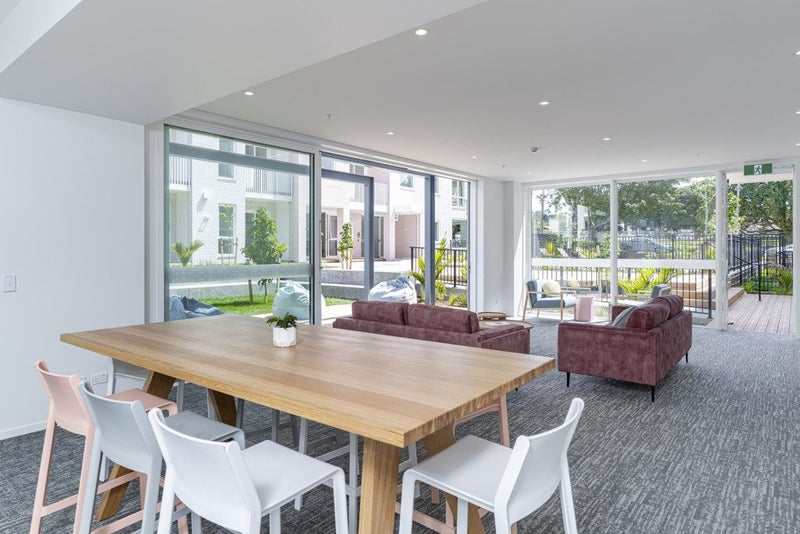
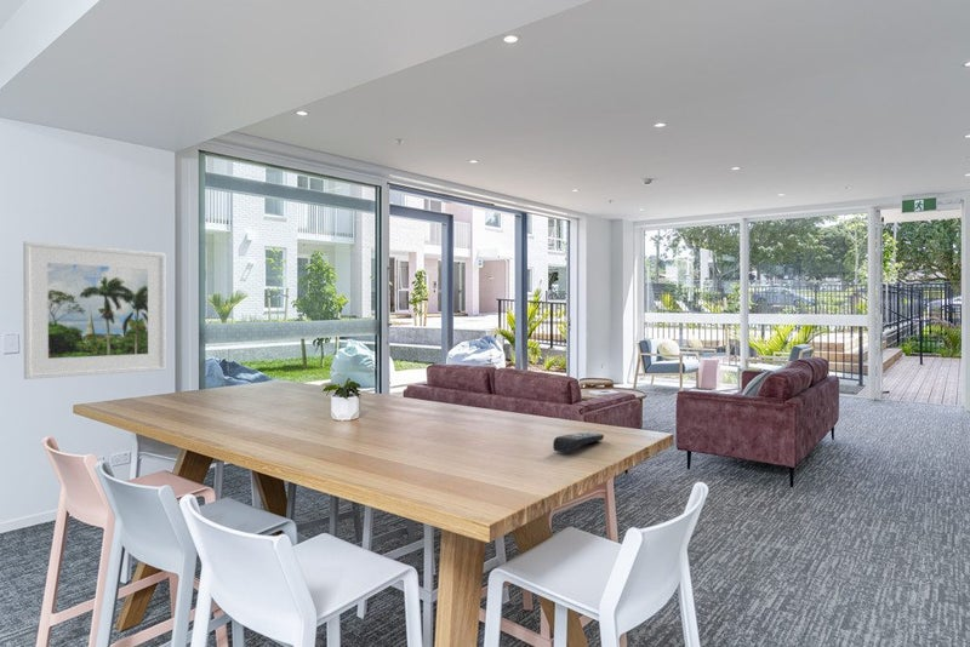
+ remote control (578, 439)
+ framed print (99, 310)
